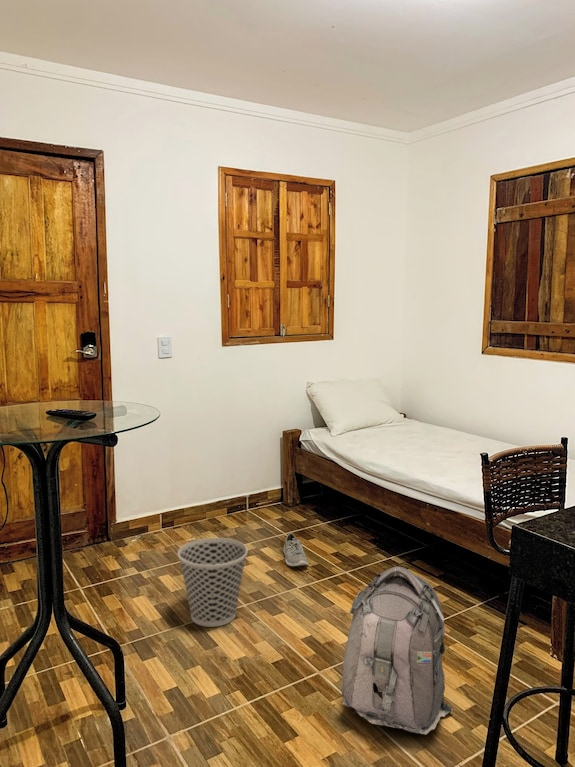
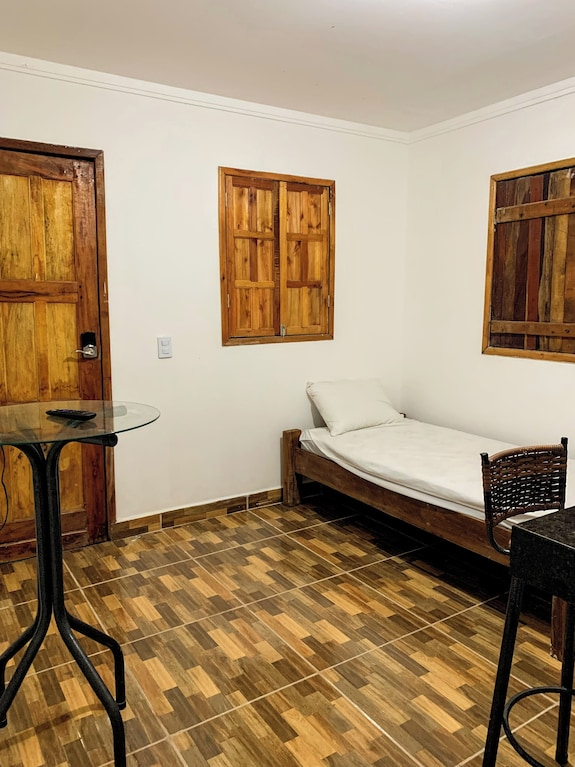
- sneaker (293, 549)
- wastebasket (213, 583)
- backpack (399, 638)
